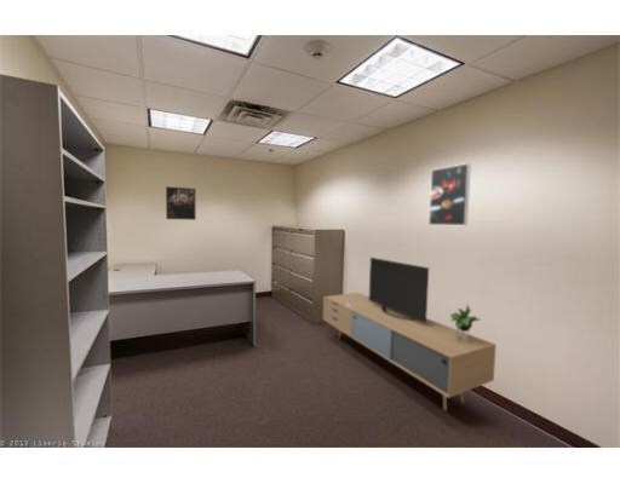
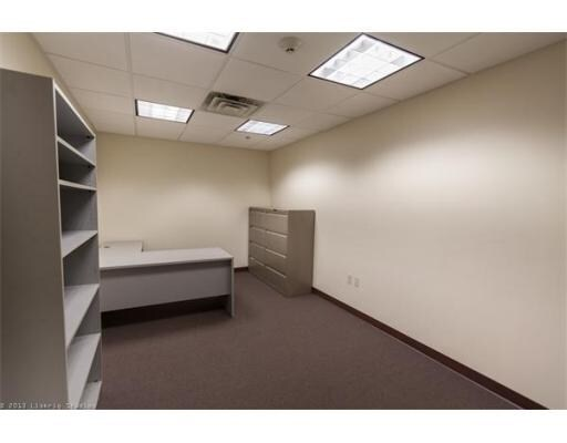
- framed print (448, 196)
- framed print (180, 203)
- media console (390, 312)
